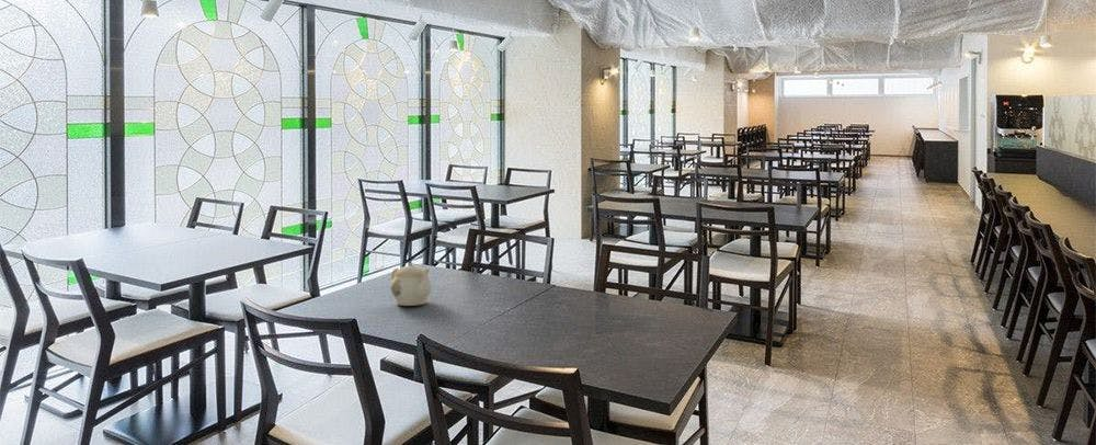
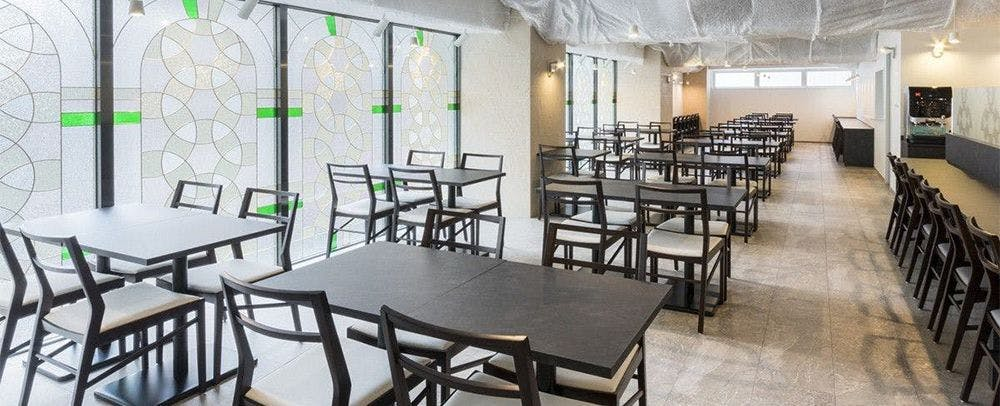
- teapot (410, 283)
